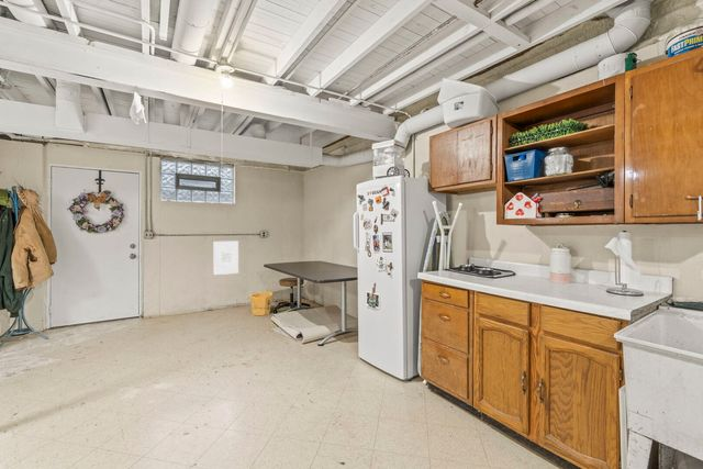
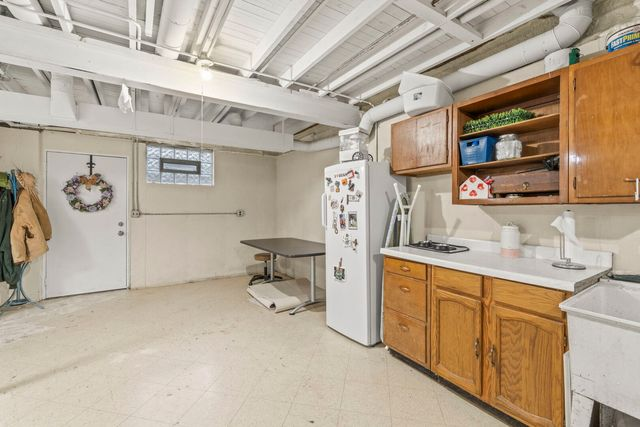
- wall art (225, 257)
- bucket (260, 303)
